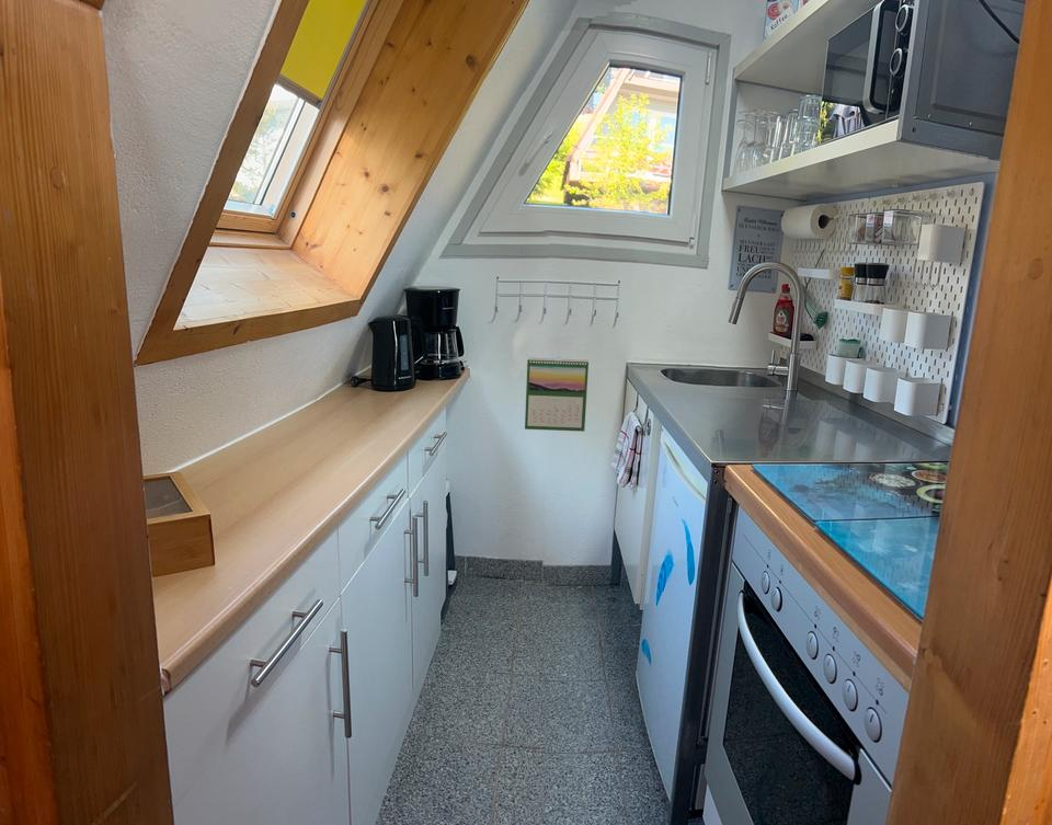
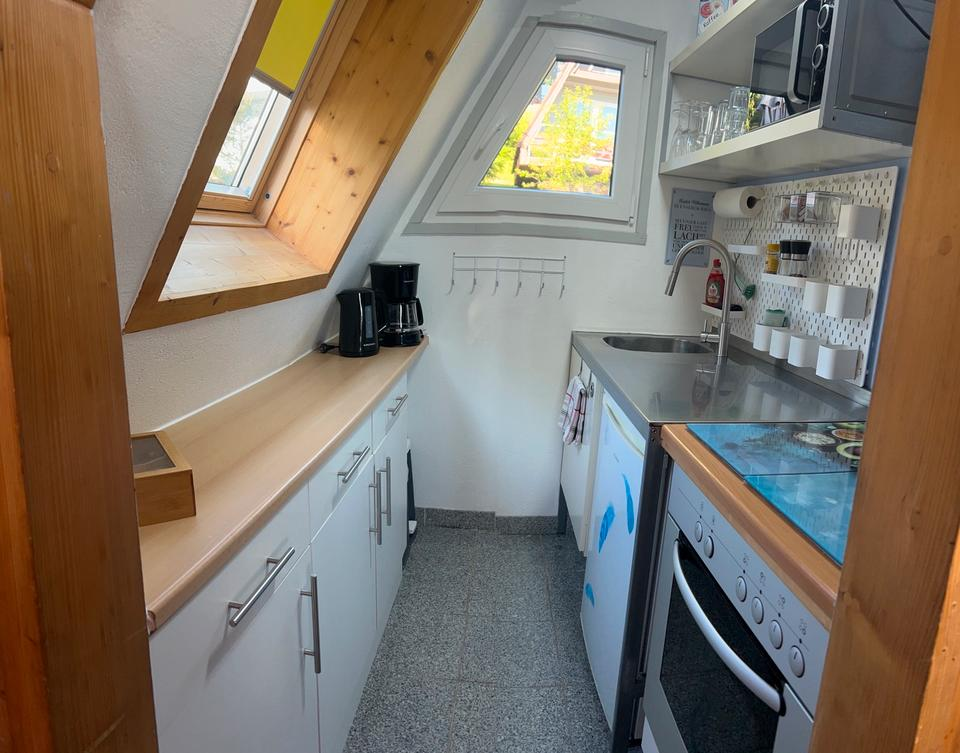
- calendar (556, 393)
